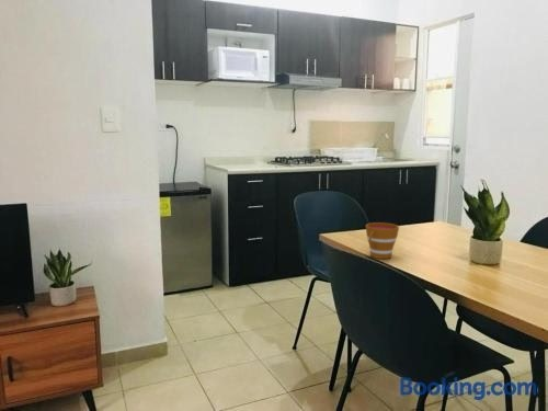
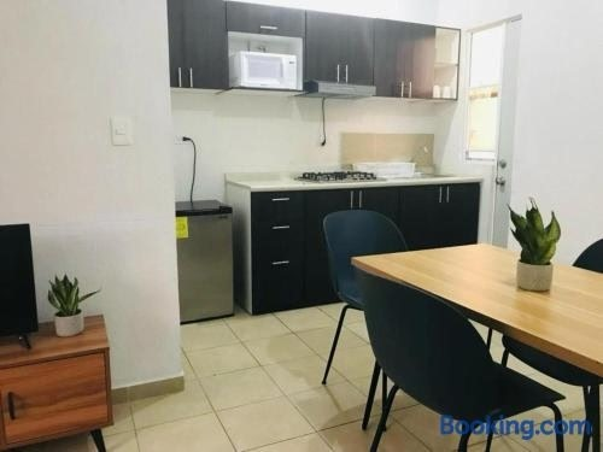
- cup (380, 241)
